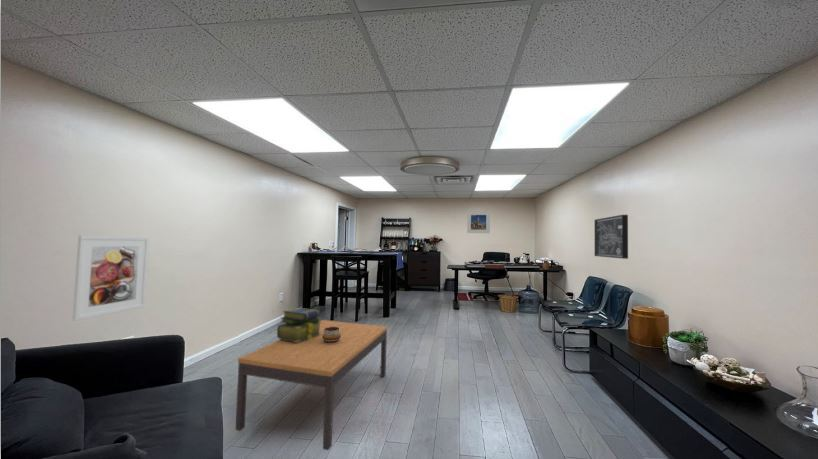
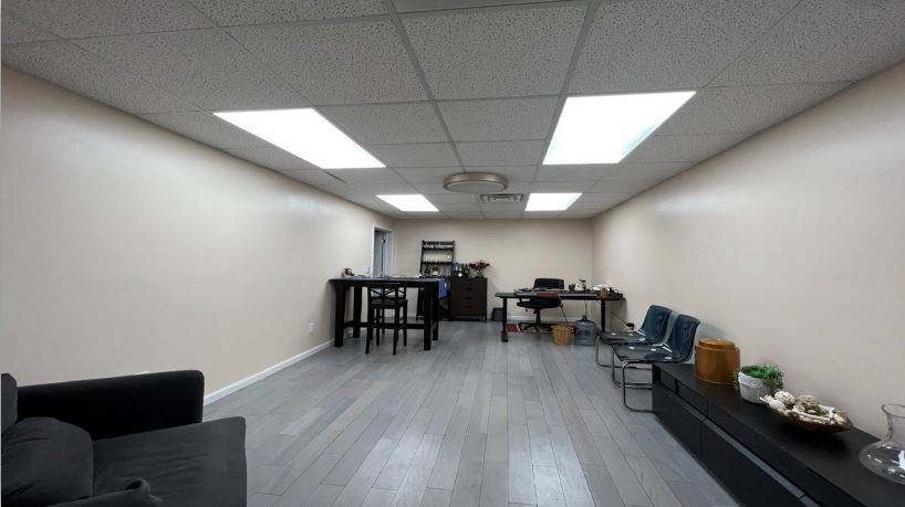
- stack of books (300, 322)
- wall art (609, 237)
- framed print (114, 274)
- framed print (478, 222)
- coffee table (324, 369)
- decorative bowl (331, 334)
